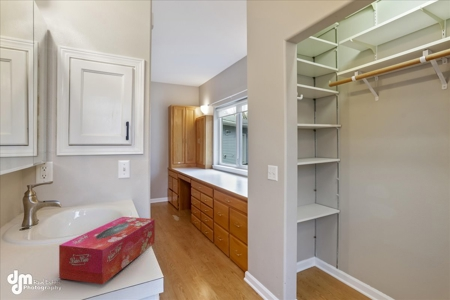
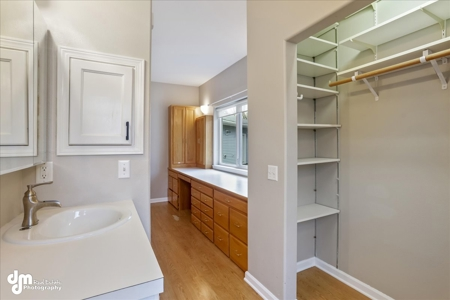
- tissue box (114, 243)
